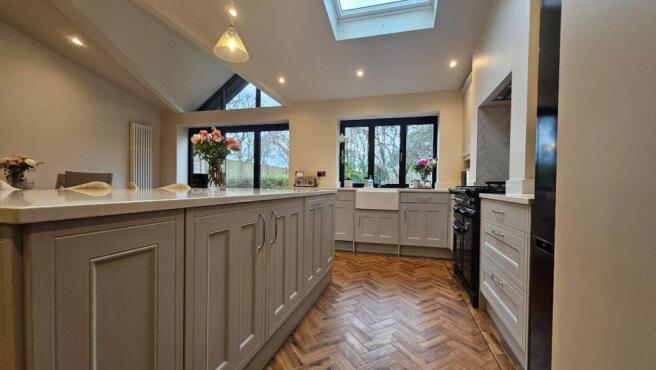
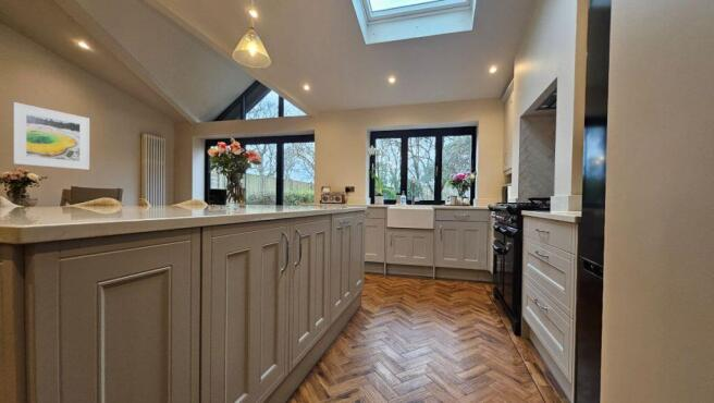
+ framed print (54, 138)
